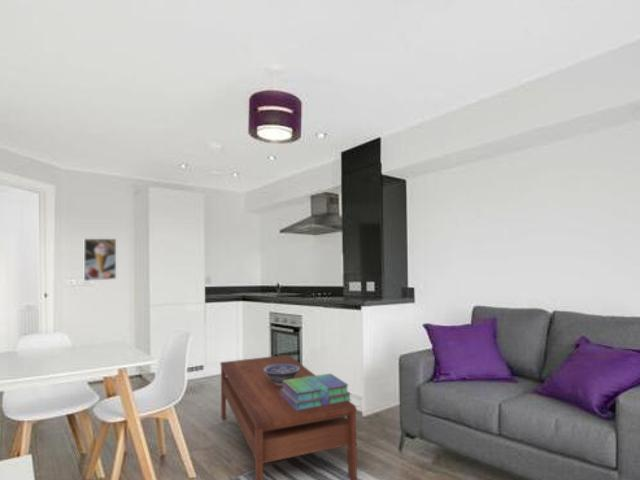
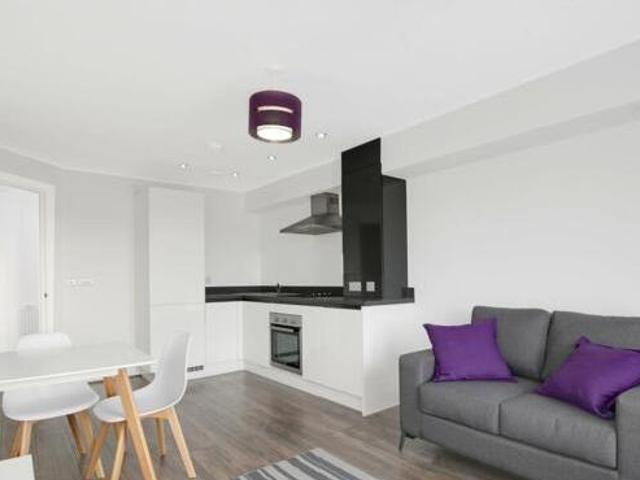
- stack of books (315, 389)
- decorative bowl (282, 375)
- coffee table (277, 412)
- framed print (100, 259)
